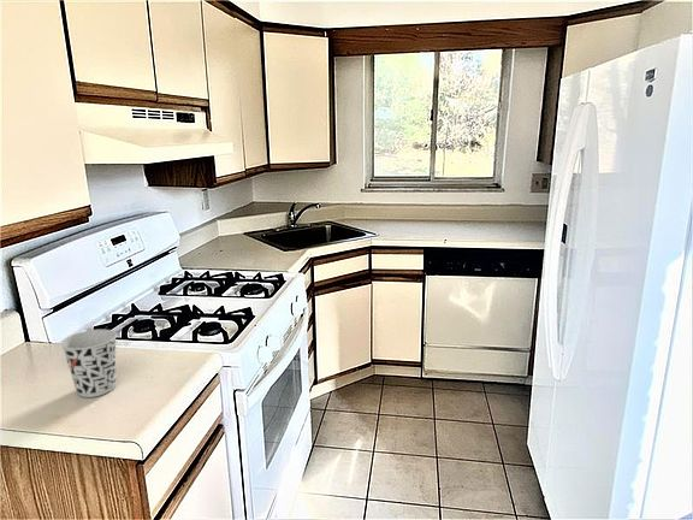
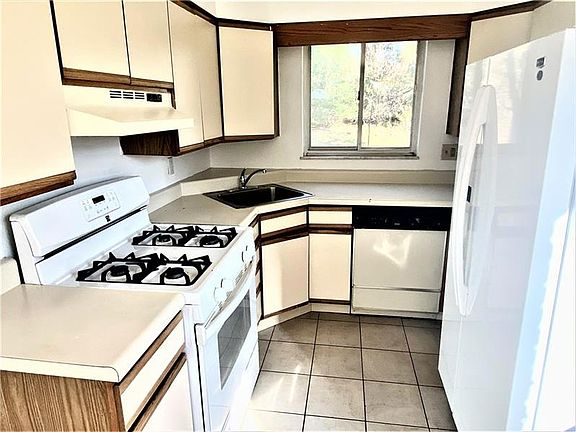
- cup (93, 364)
